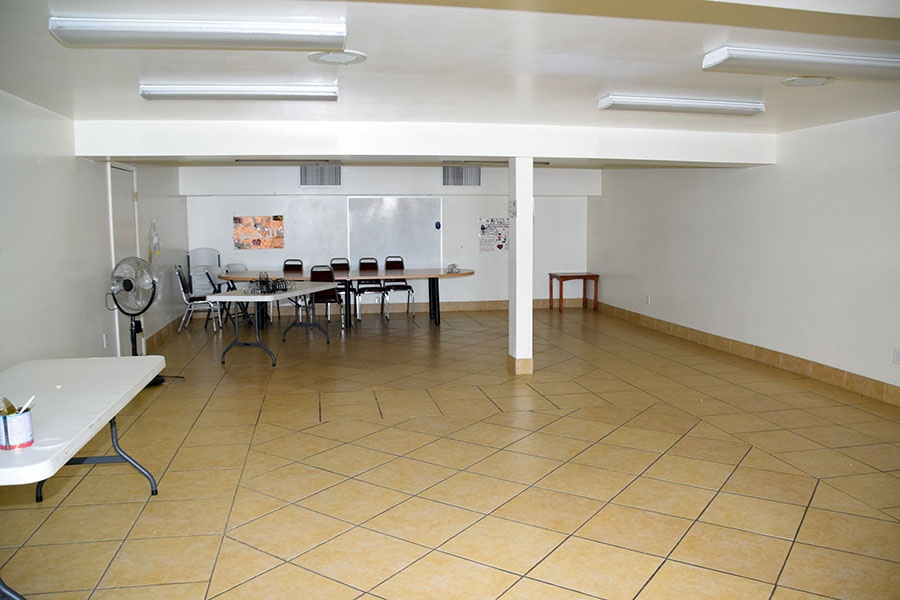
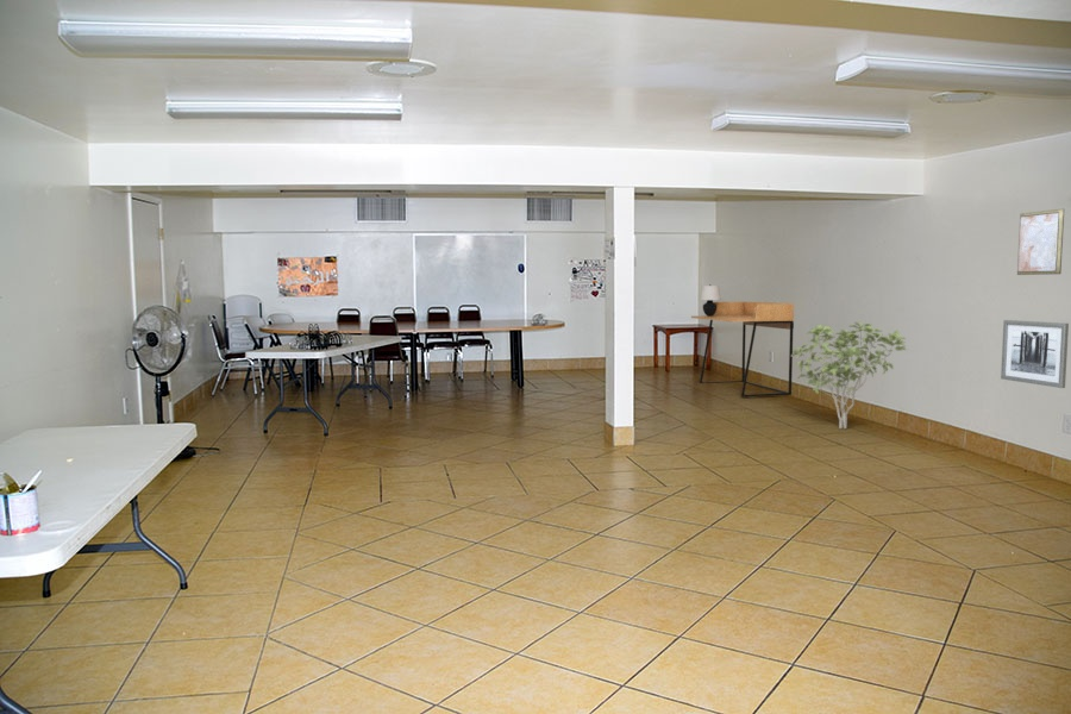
+ wall art (1038, 243)
+ desk (743, 346)
+ shrub (847, 375)
+ wall art (1033, 352)
+ table lamp (709, 300)
